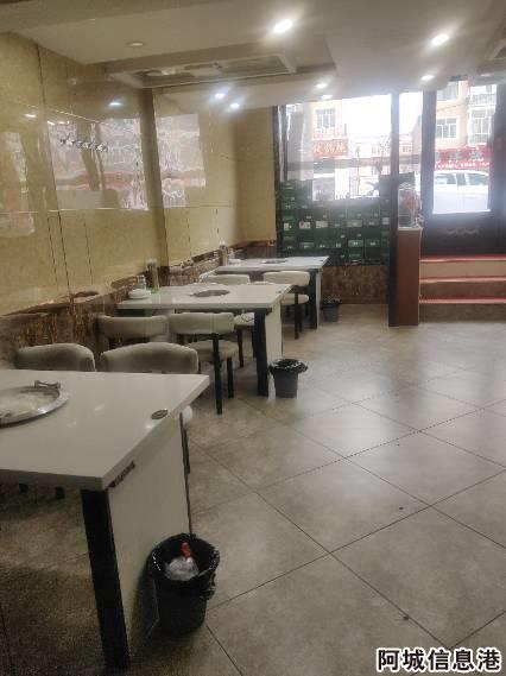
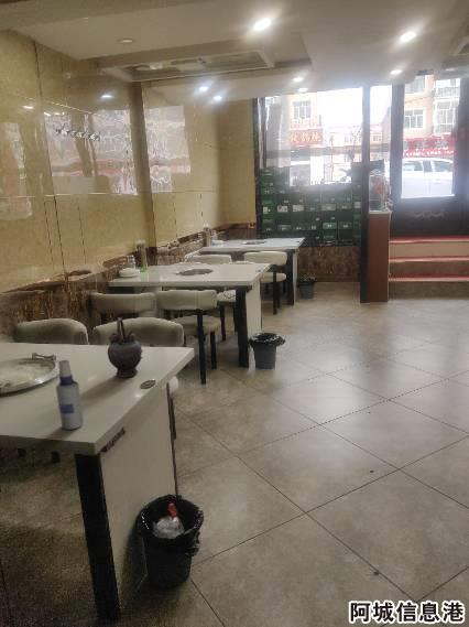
+ teapot (124, 345)
+ spray bottle (68, 393)
